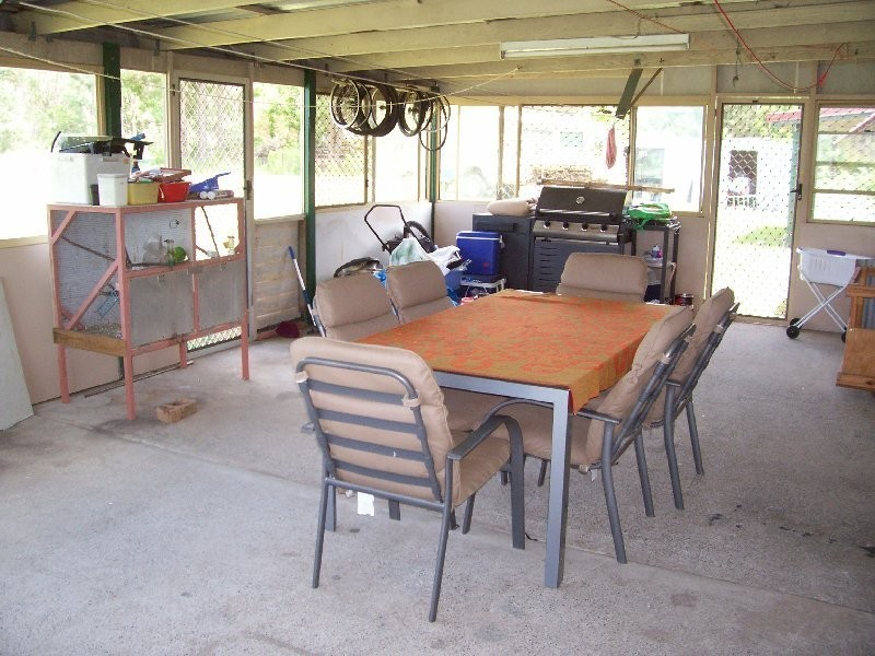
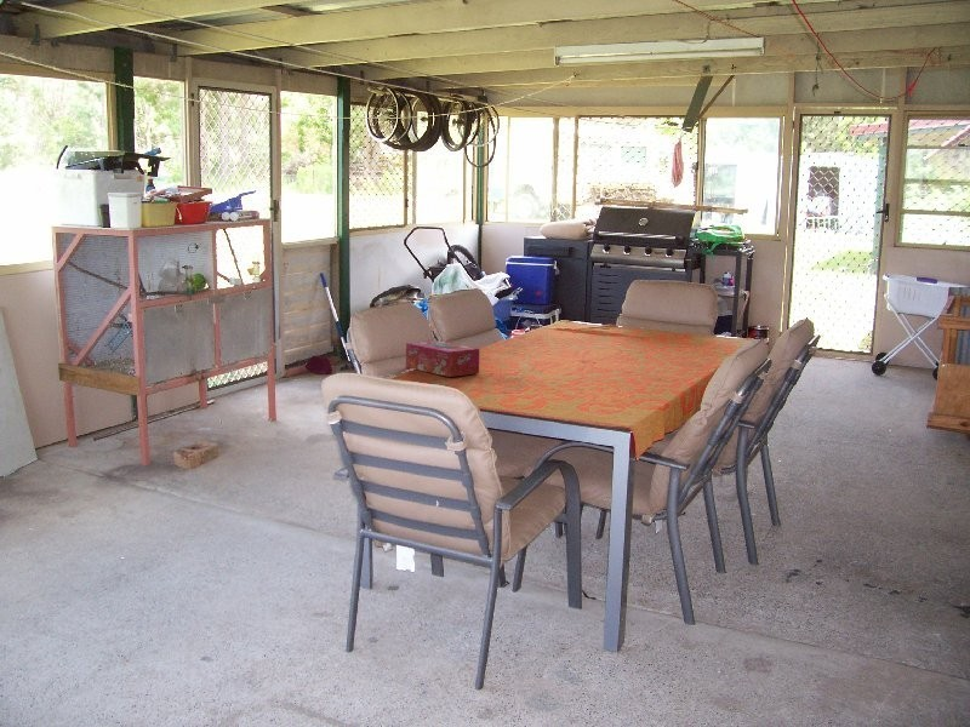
+ tissue box (441, 357)
